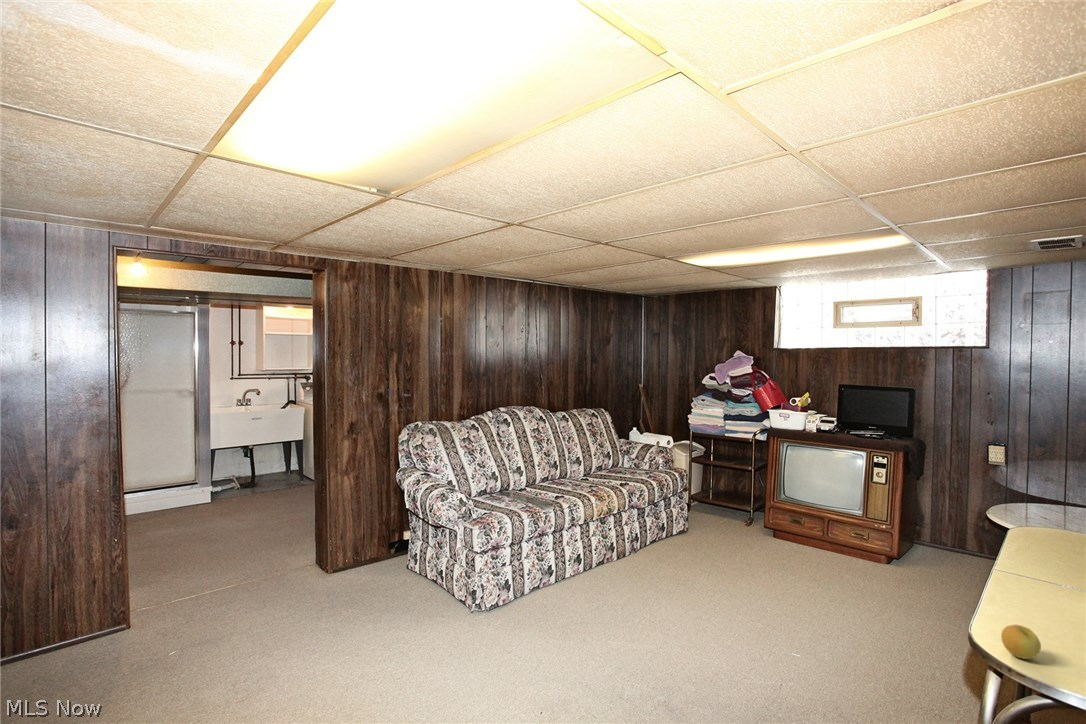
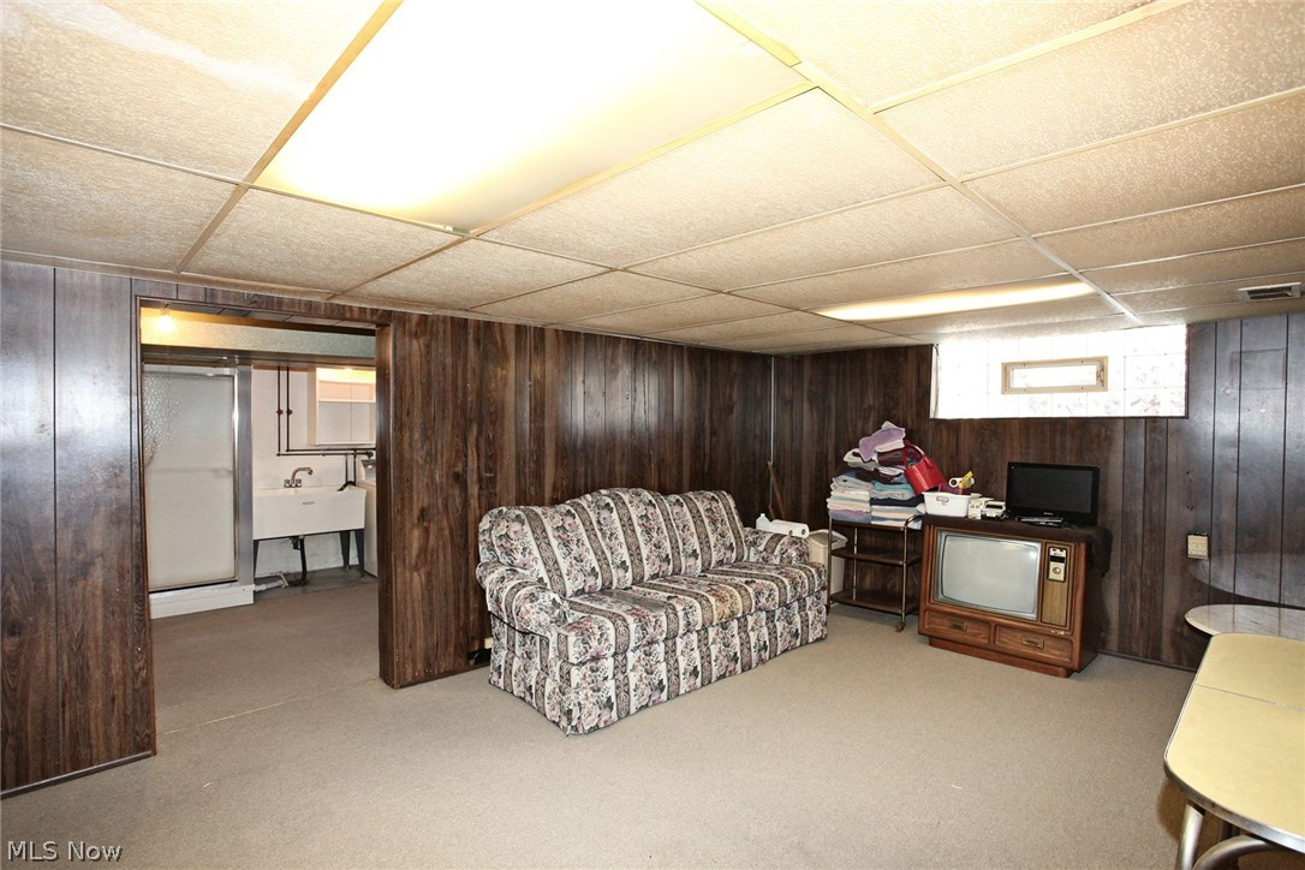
- apple (1020, 642)
